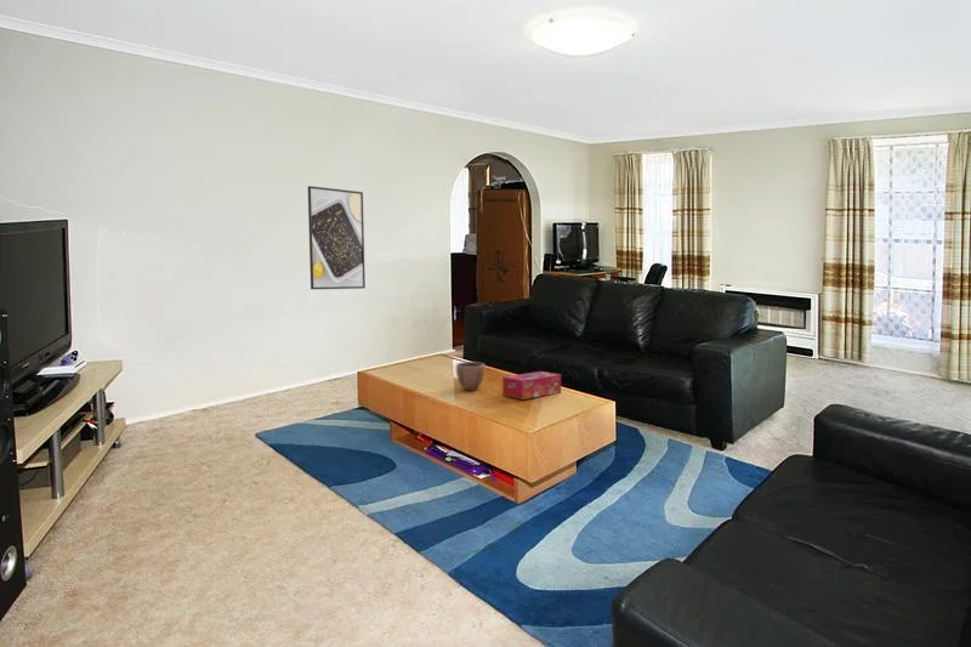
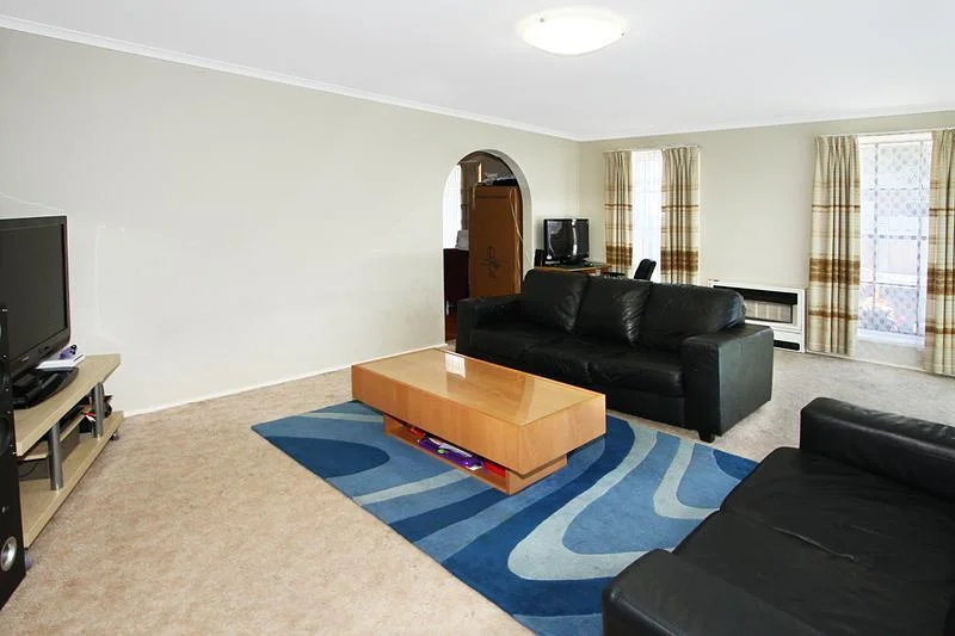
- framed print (337, 239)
- tissue box (532, 385)
- decorative bowl (470, 376)
